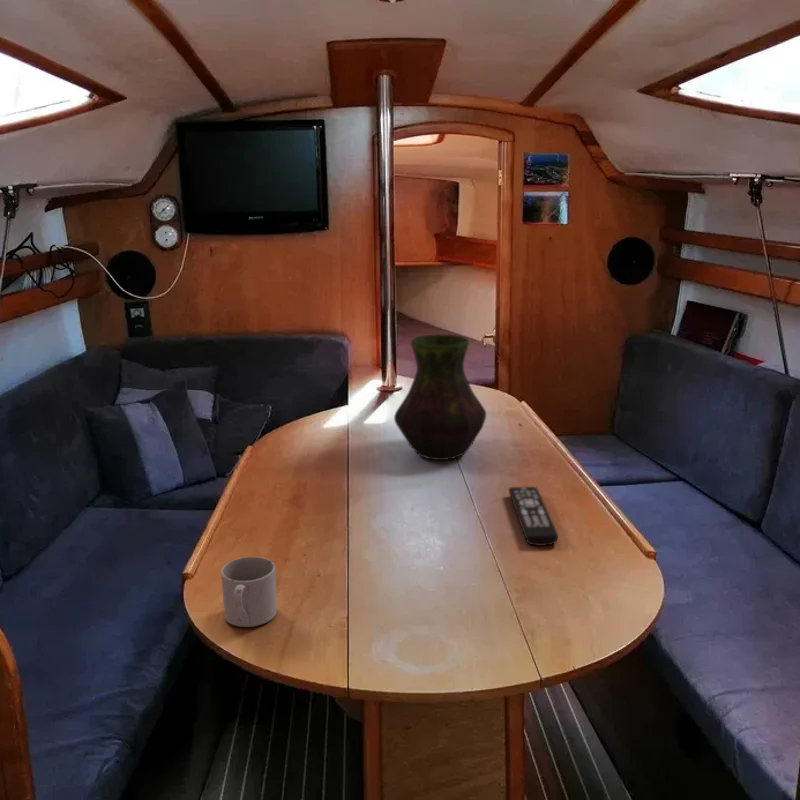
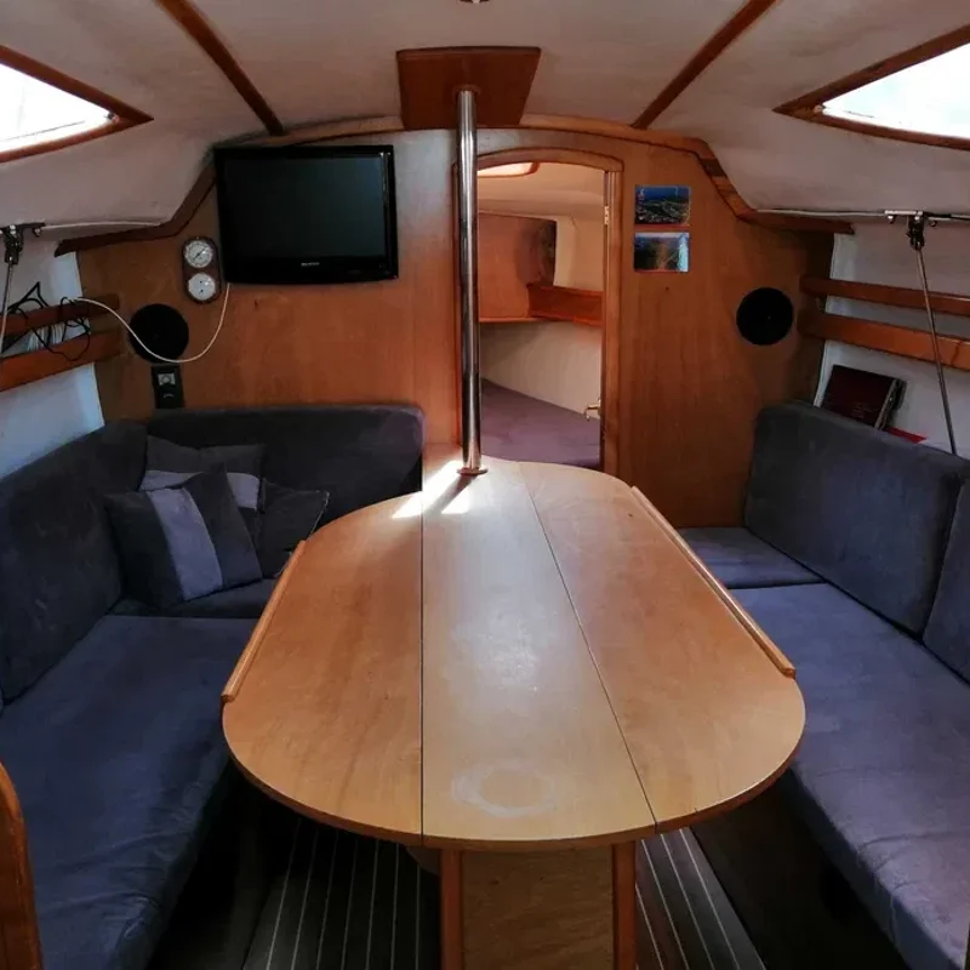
- mug (247, 596)
- vase (440, 397)
- remote control (531, 513)
